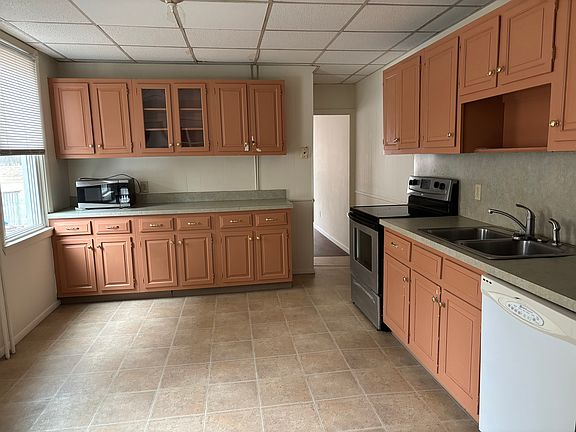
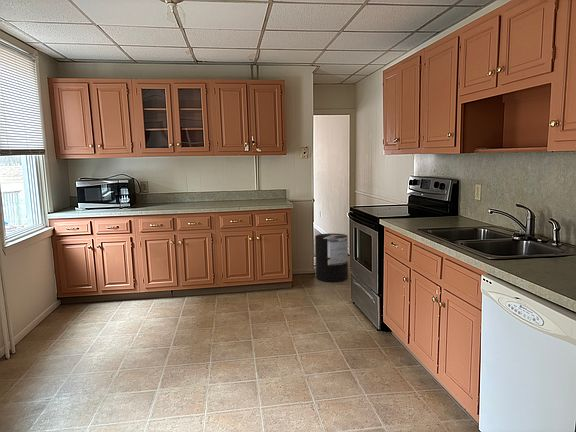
+ trash can (331, 256)
